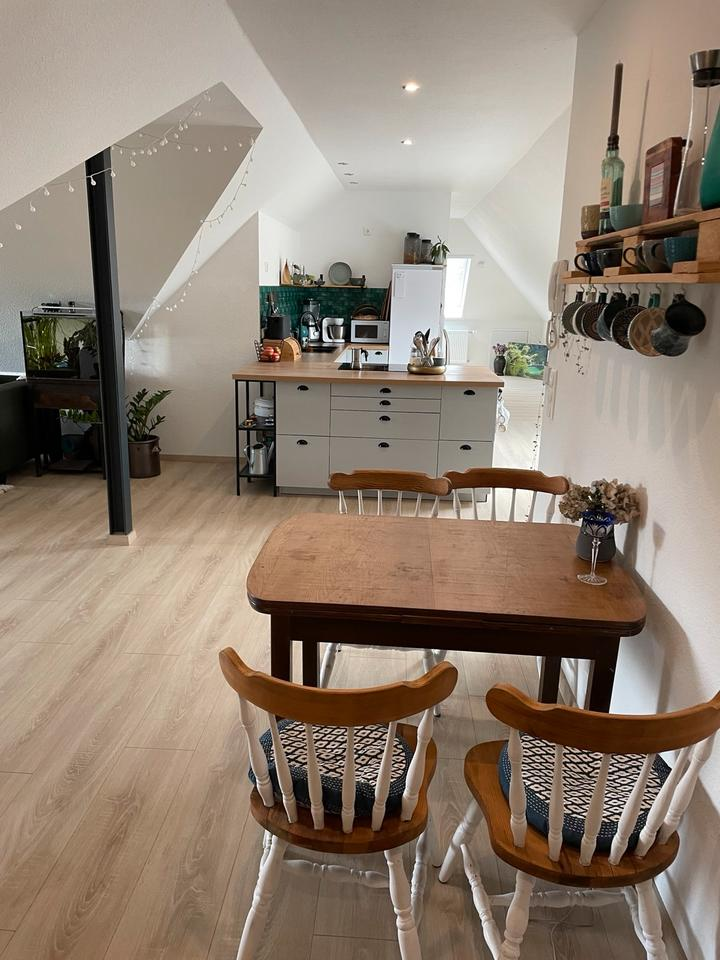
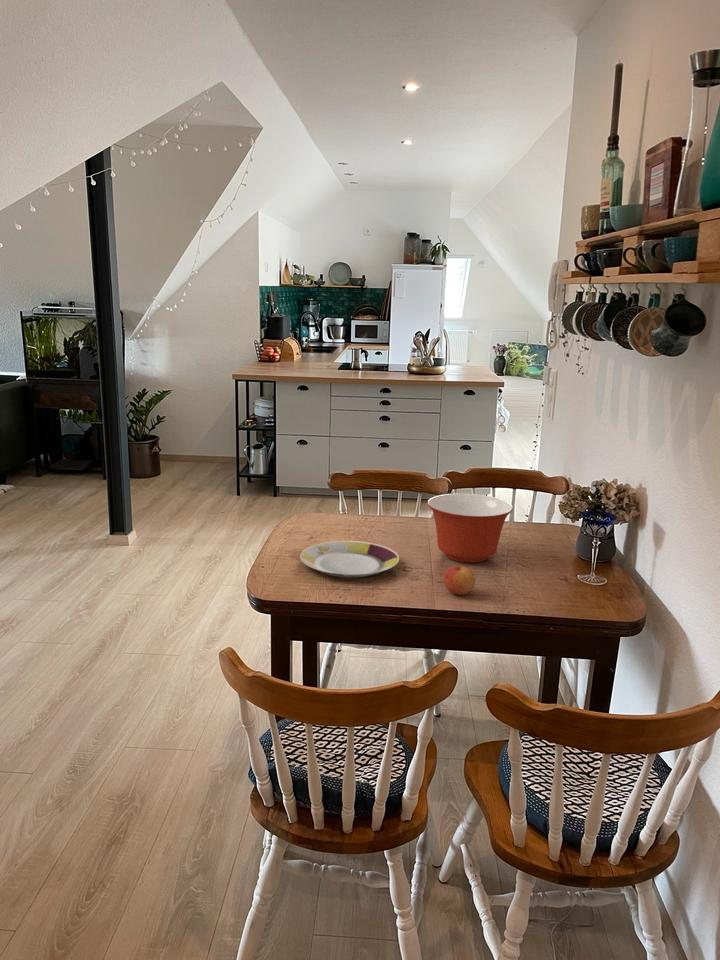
+ apple (459, 578)
+ mixing bowl (468, 529)
+ plate (349, 560)
